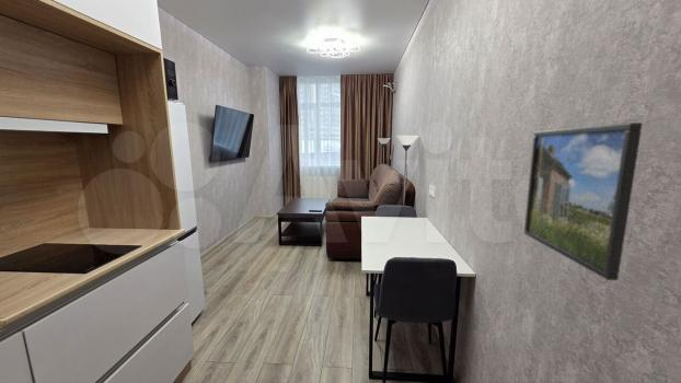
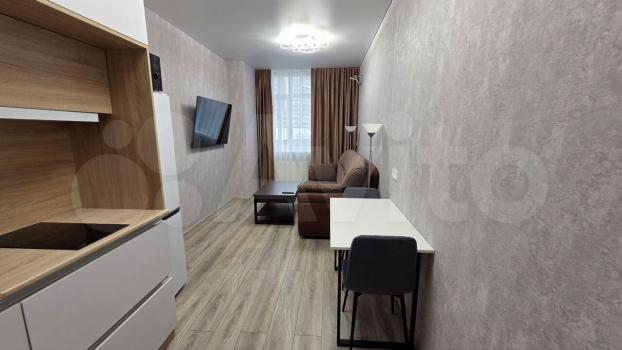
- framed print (567, 192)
